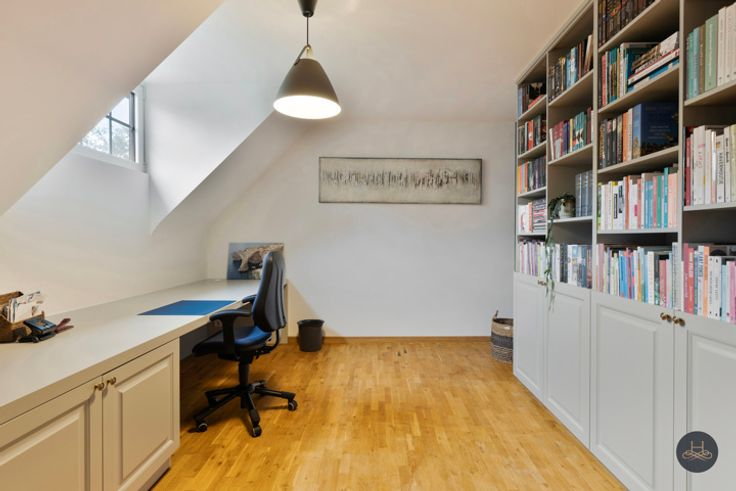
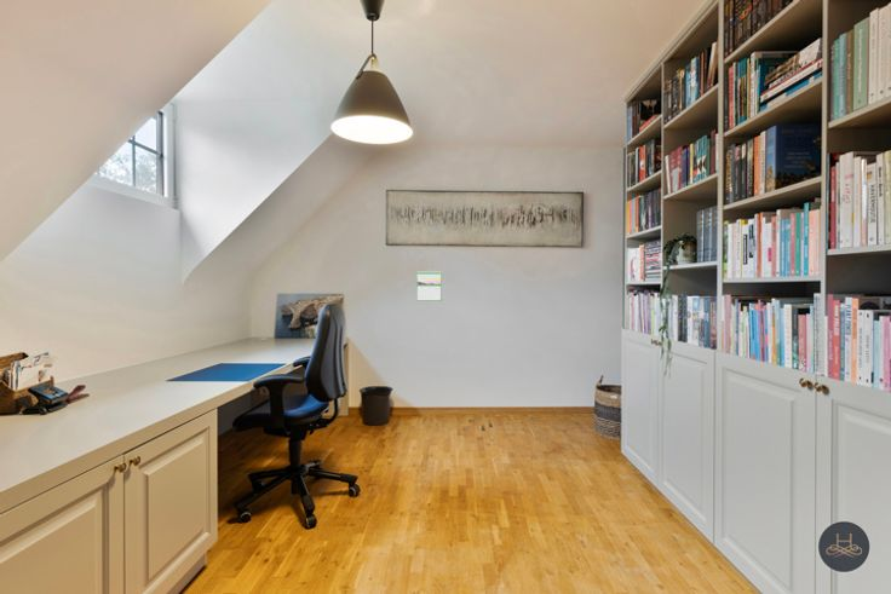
+ calendar (429, 286)
